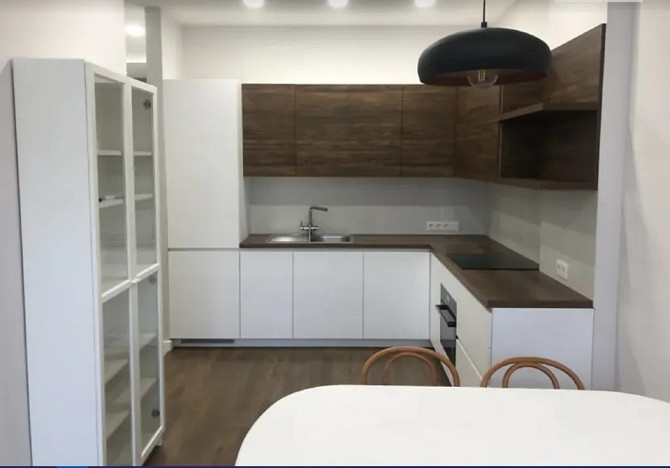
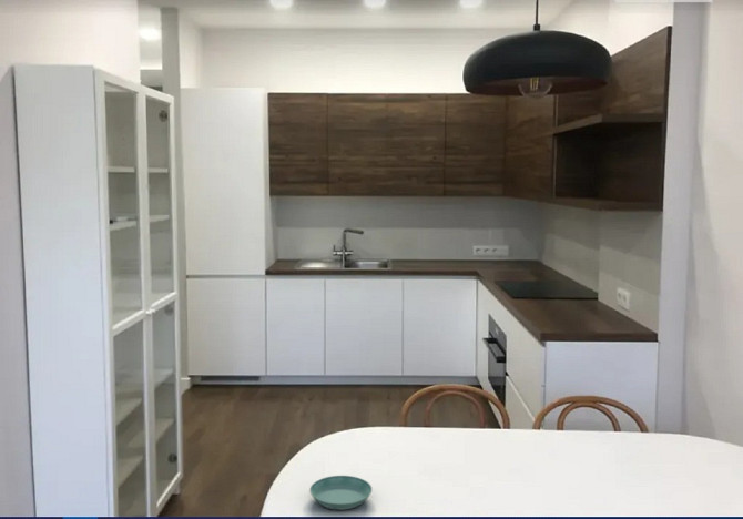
+ saucer (340, 493)
